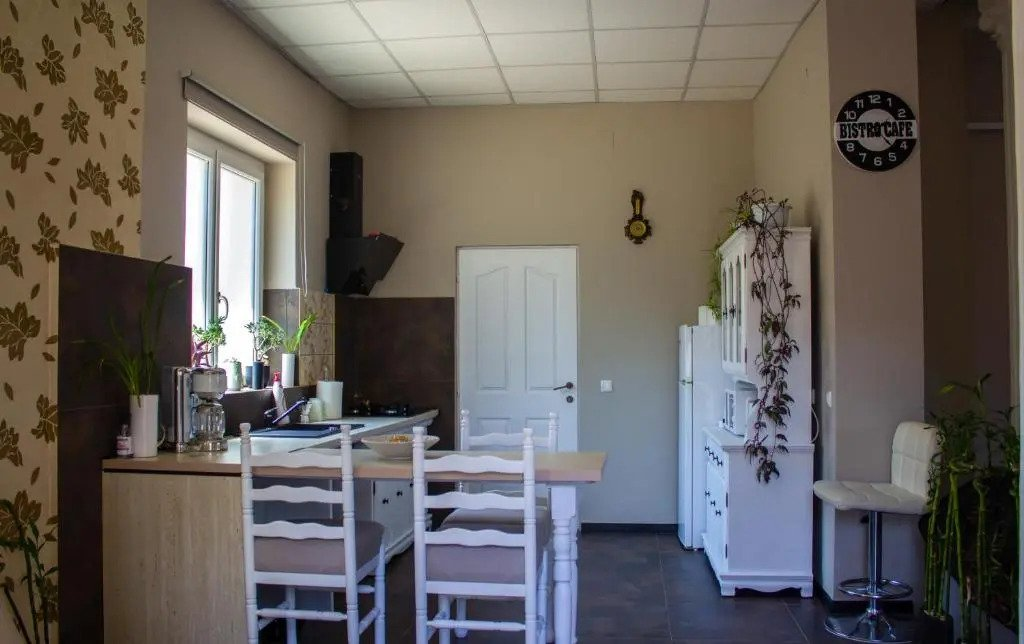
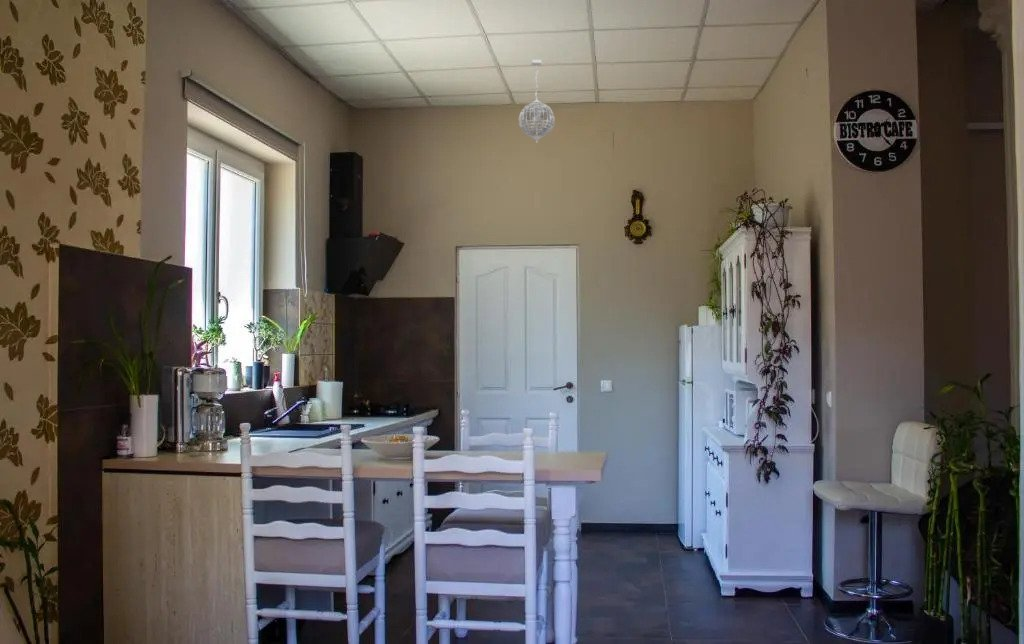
+ pendant light (536, 102)
